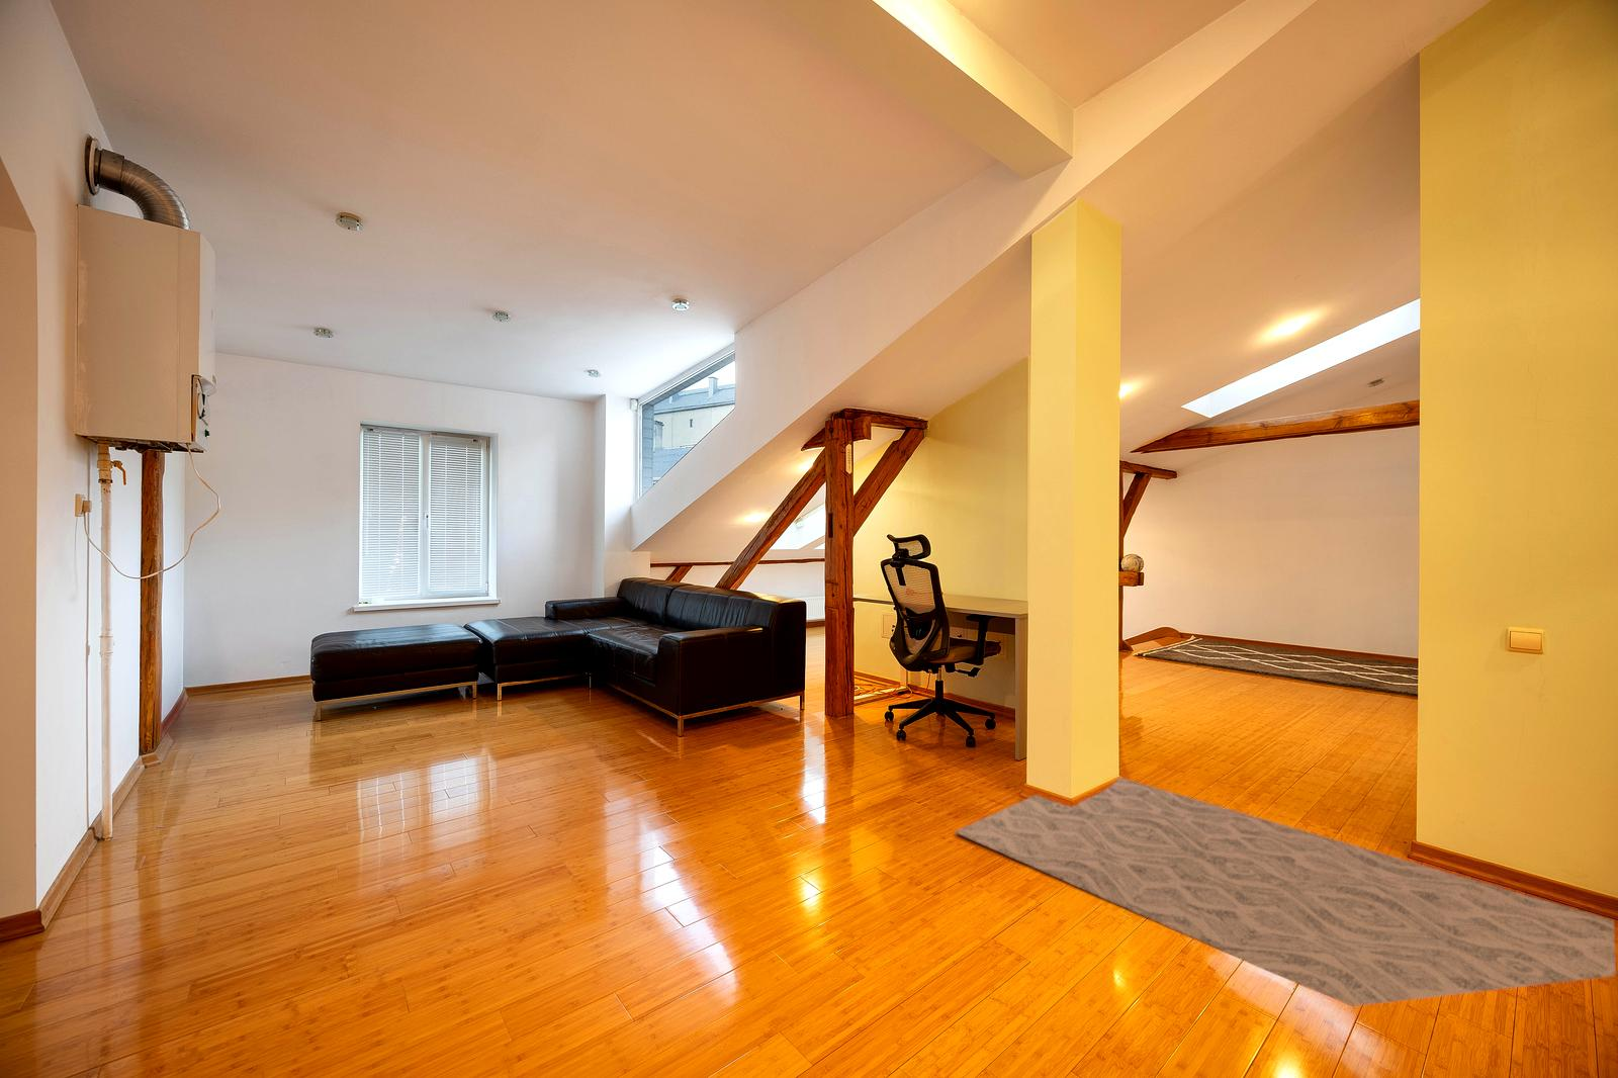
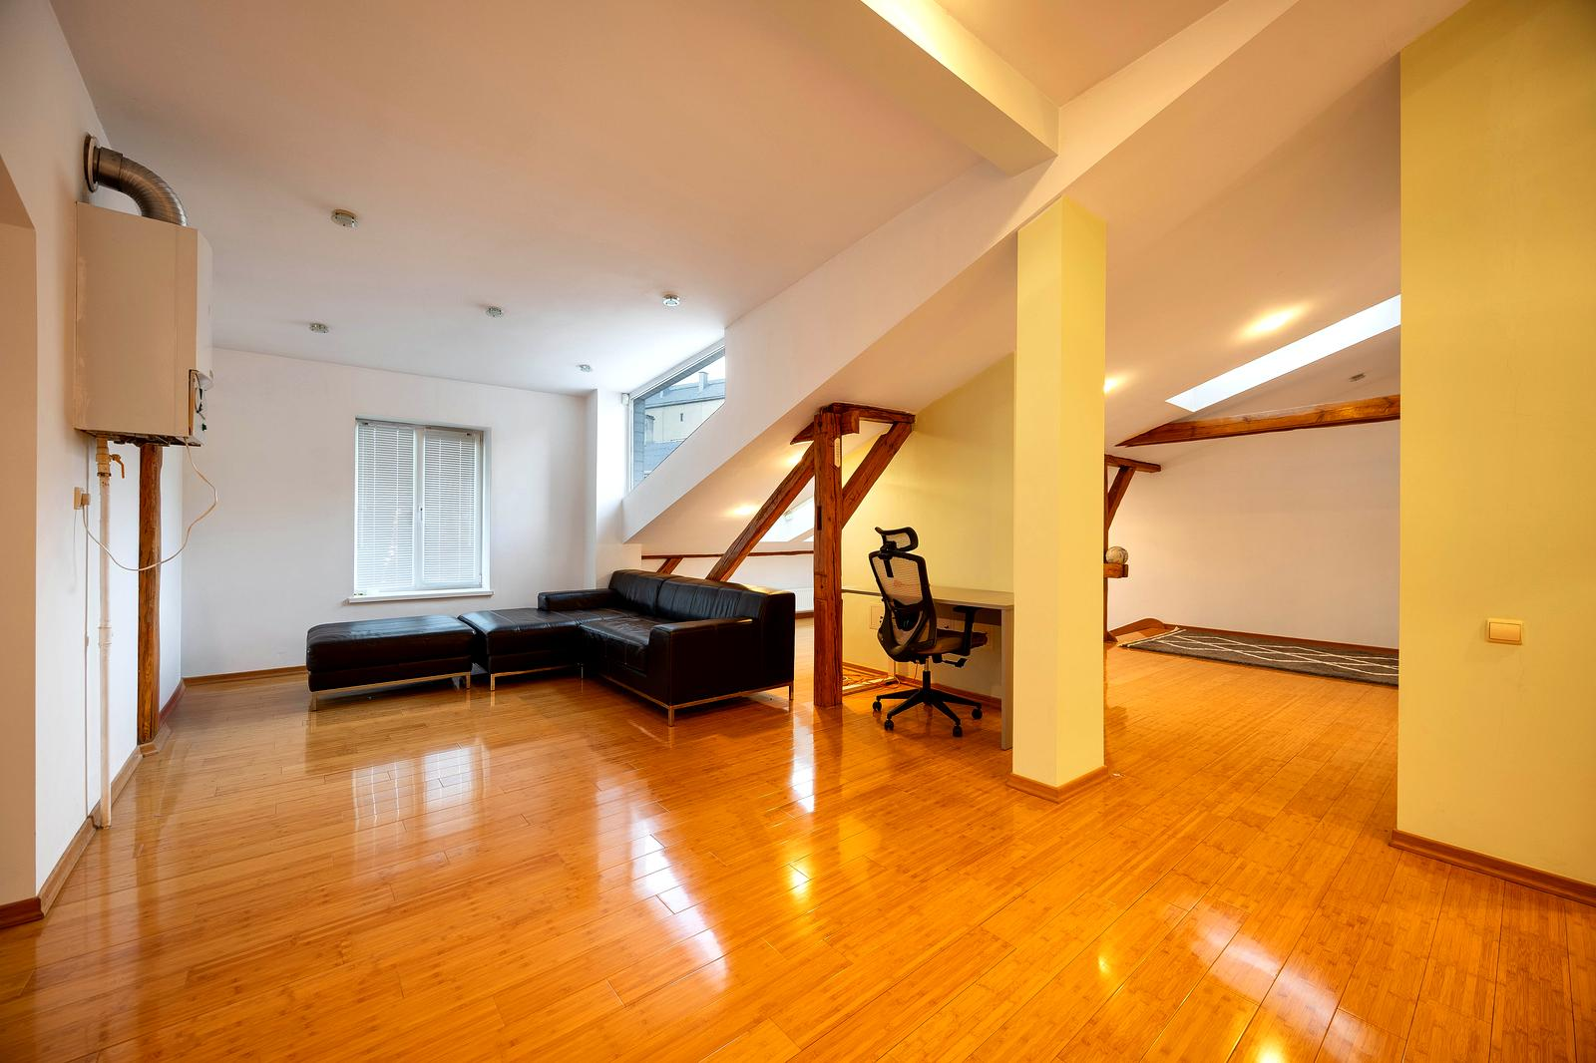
- rug (1240, 871)
